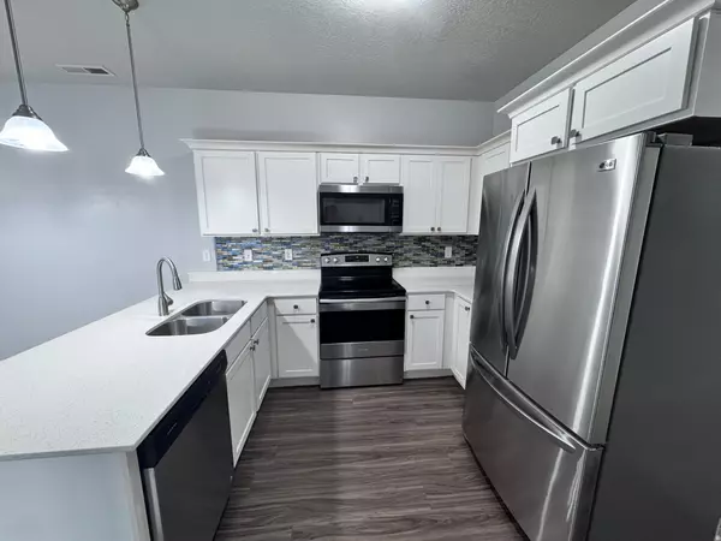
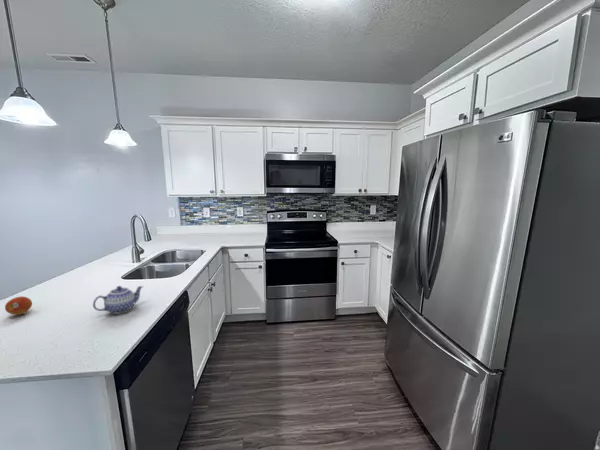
+ teapot (120, 298)
+ fruit (18, 305)
